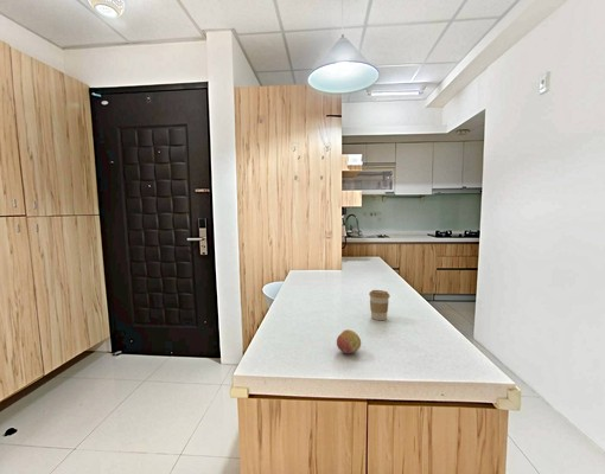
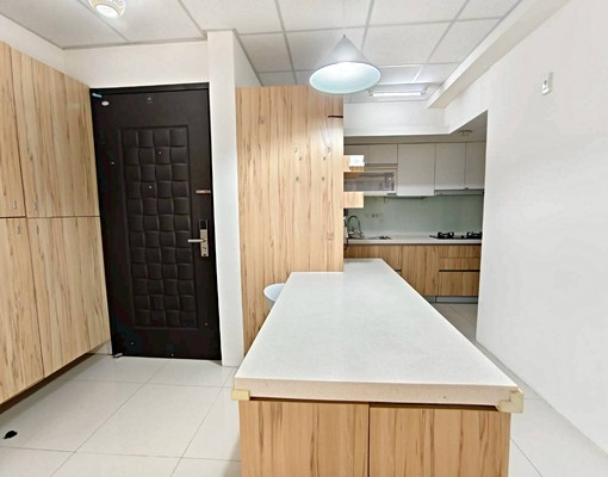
- fruit (348, 341)
- coffee cup (378, 303)
